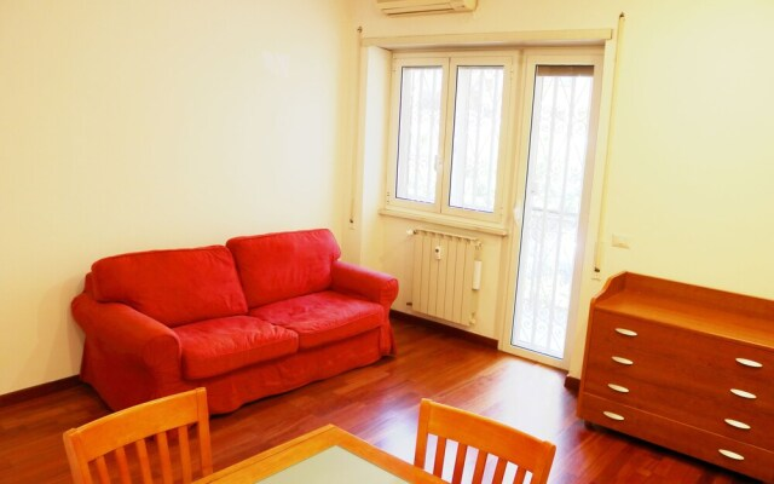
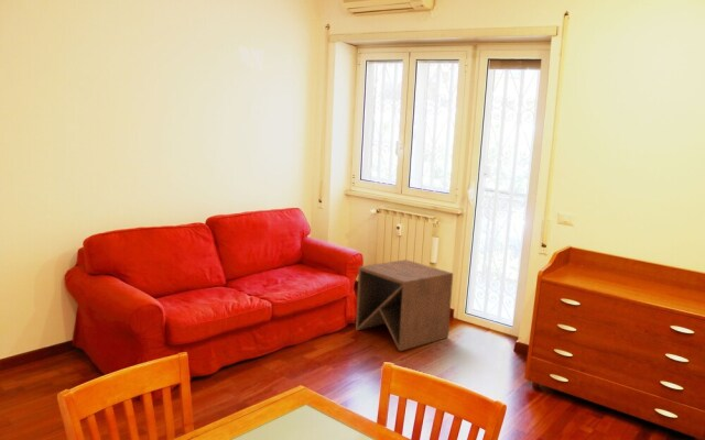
+ side table (403, 301)
